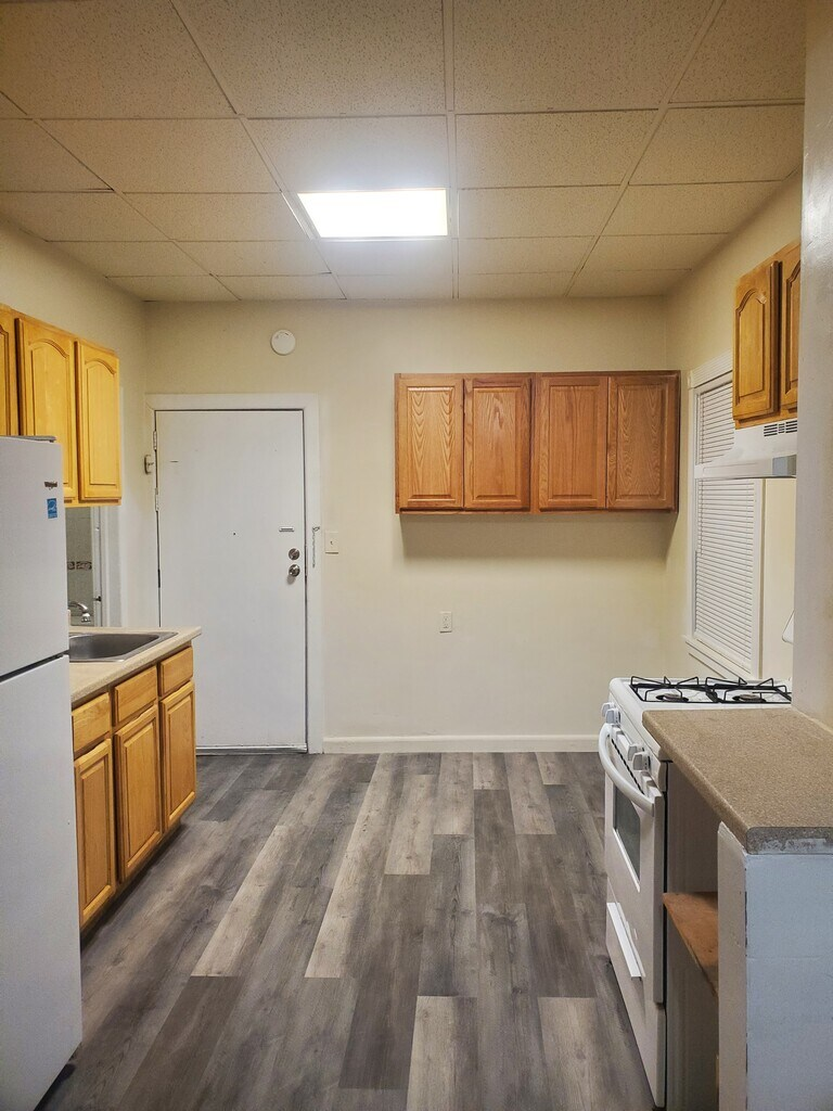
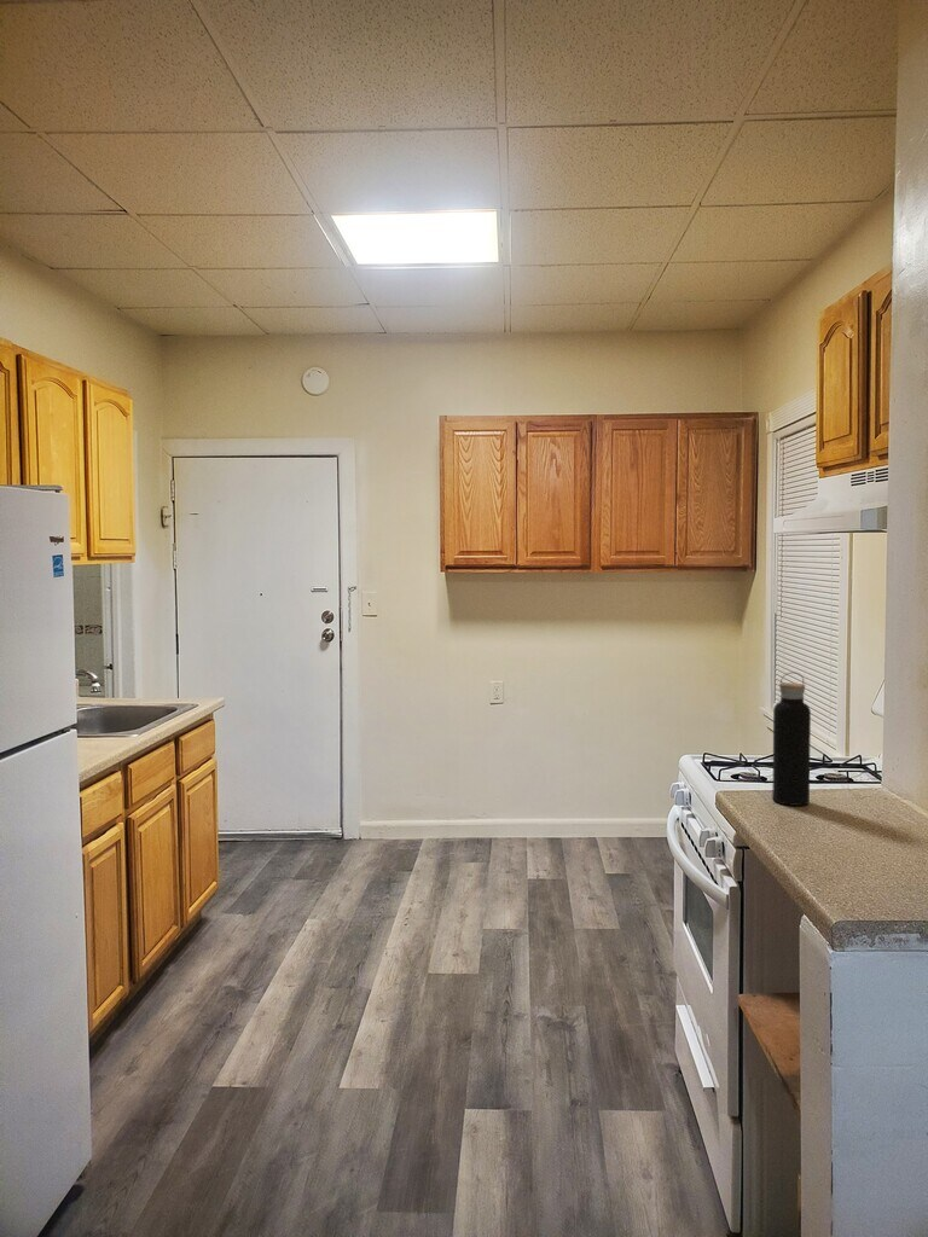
+ water bottle (791, 736)
